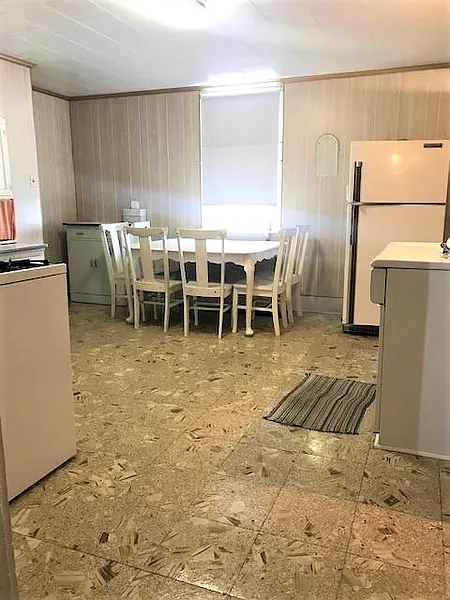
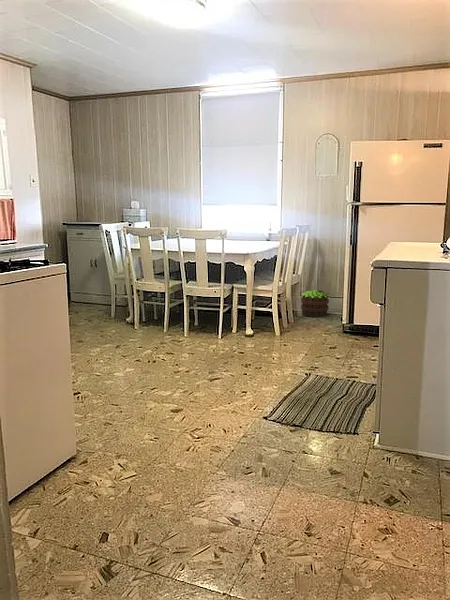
+ potted plant (314, 302)
